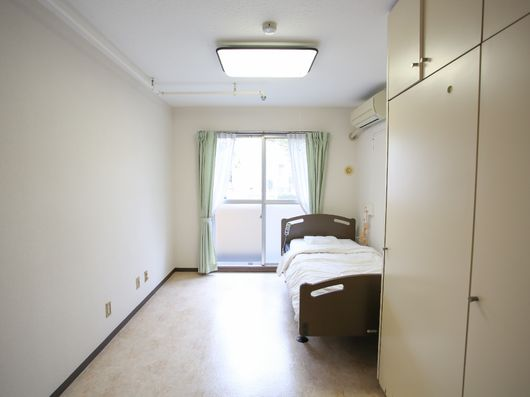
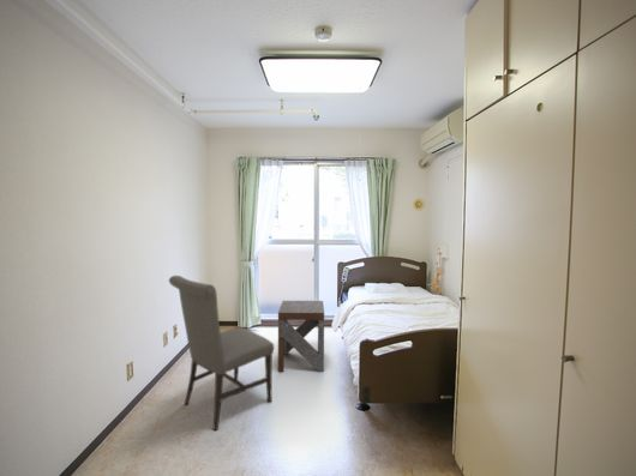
+ chair (222, 341)
+ side table (301, 333)
